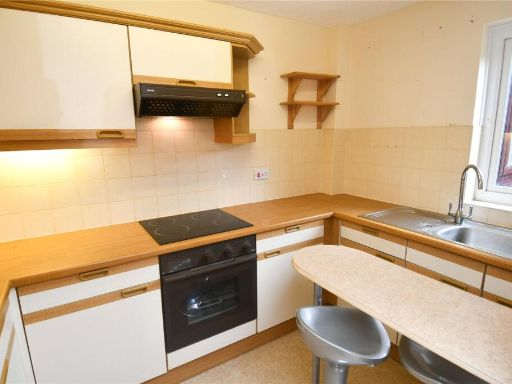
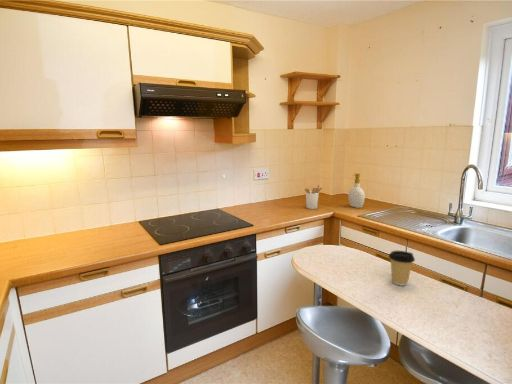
+ soap bottle (356, 190)
+ coffee cup (400, 267)
+ utensil holder (313, 196)
